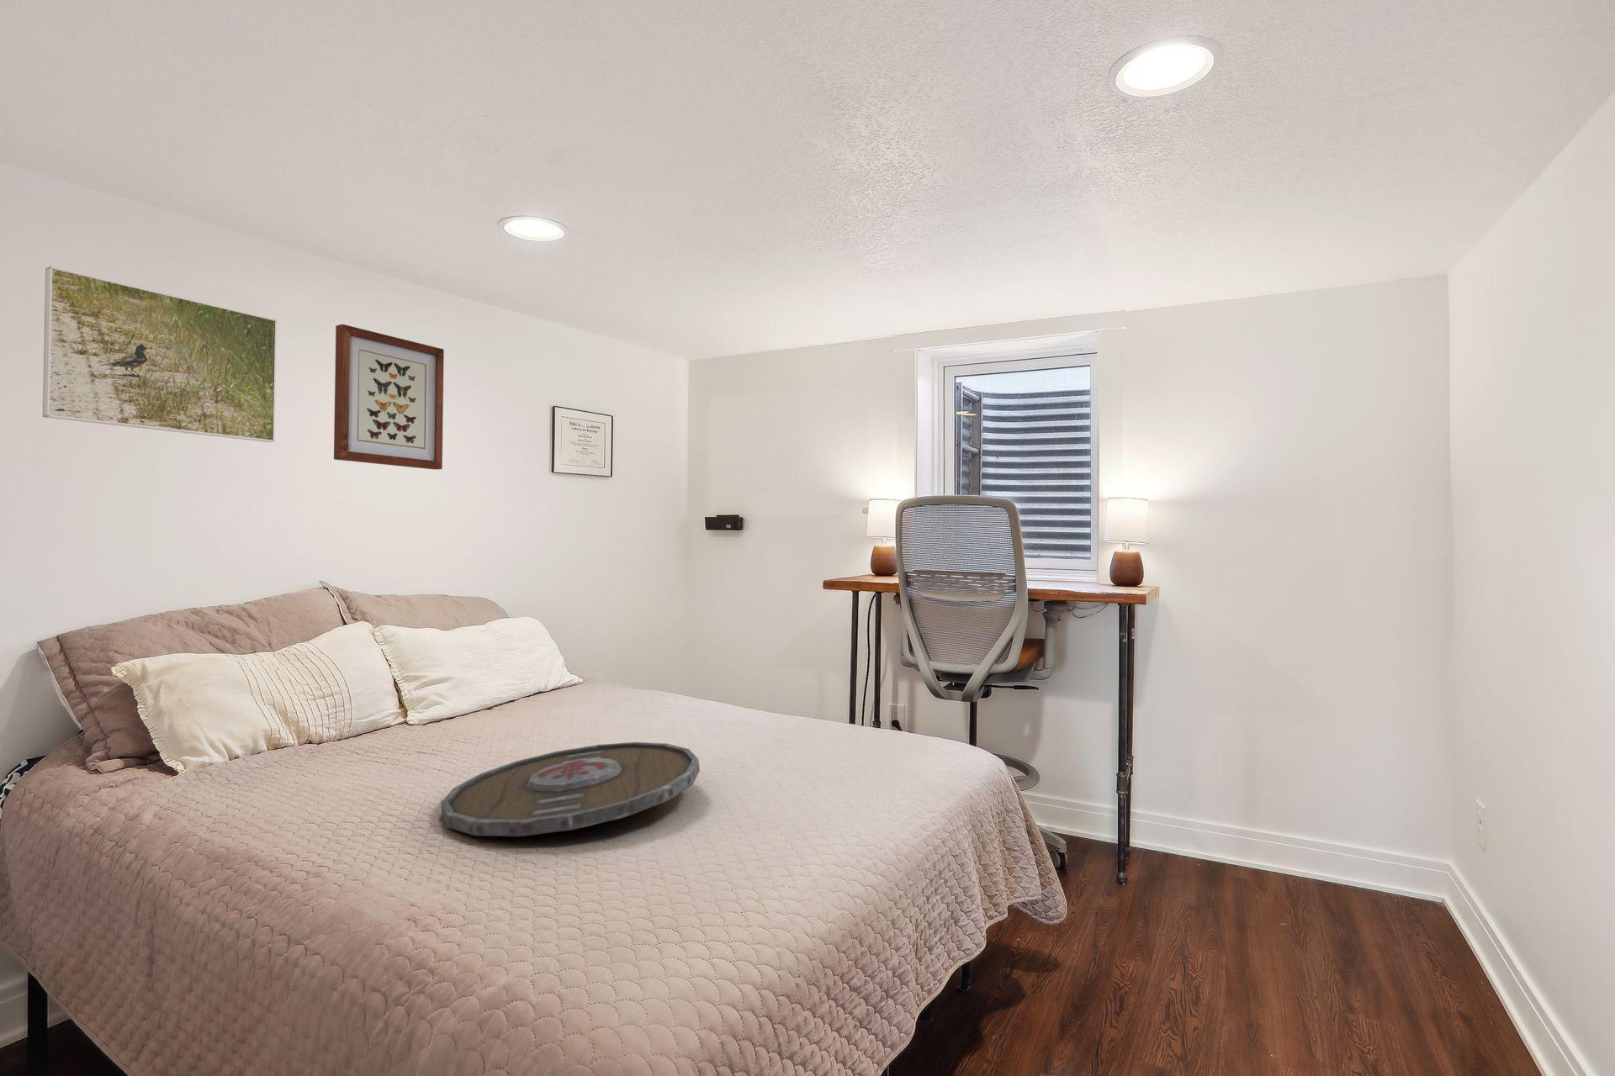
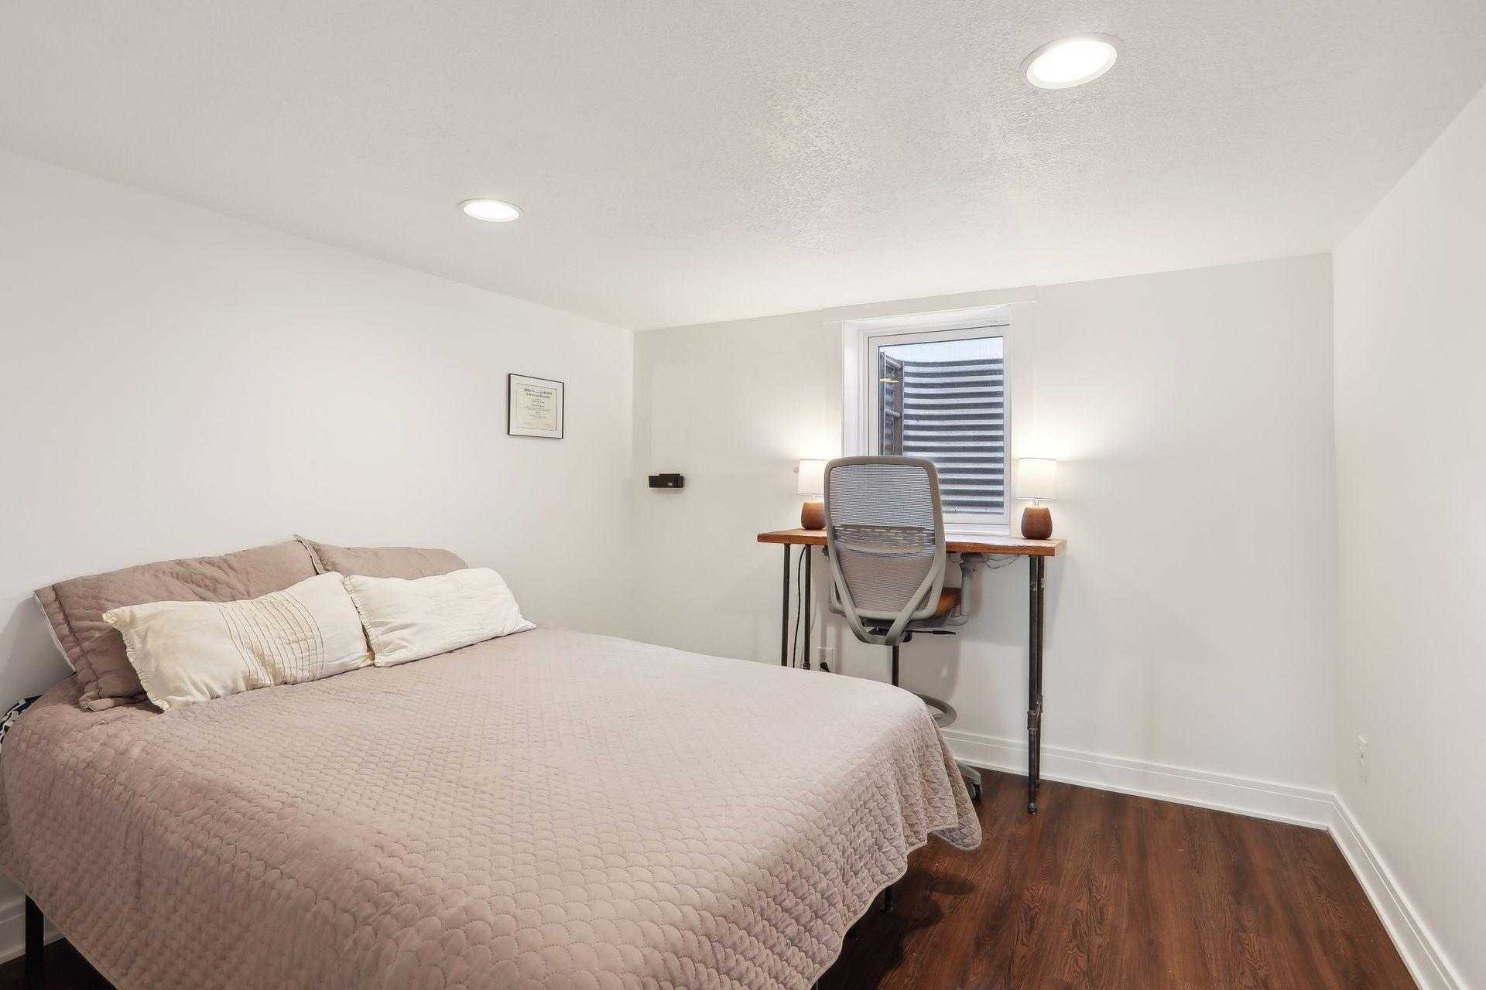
- serving tray (576, 782)
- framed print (171, 363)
- wall art (392, 401)
